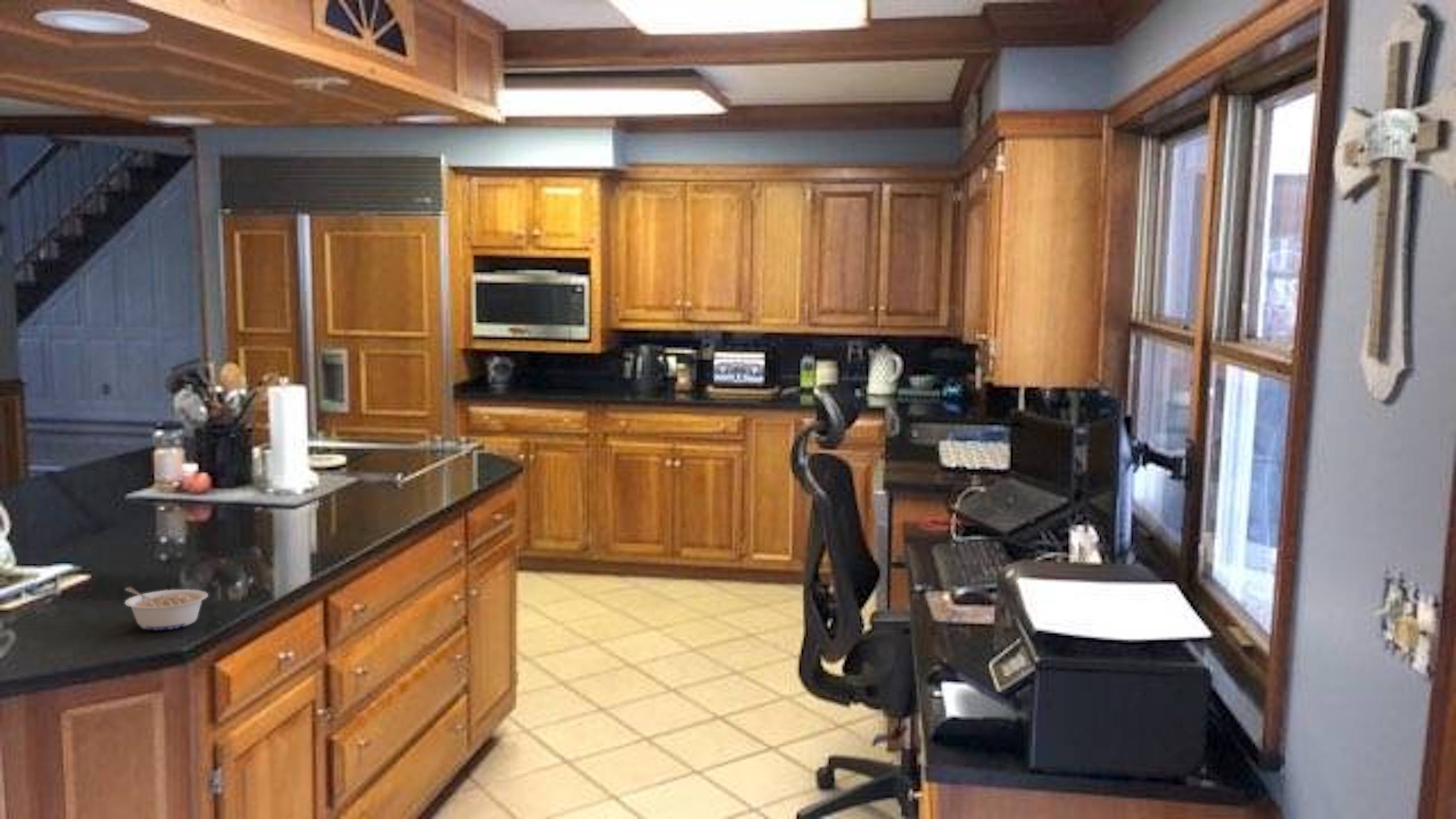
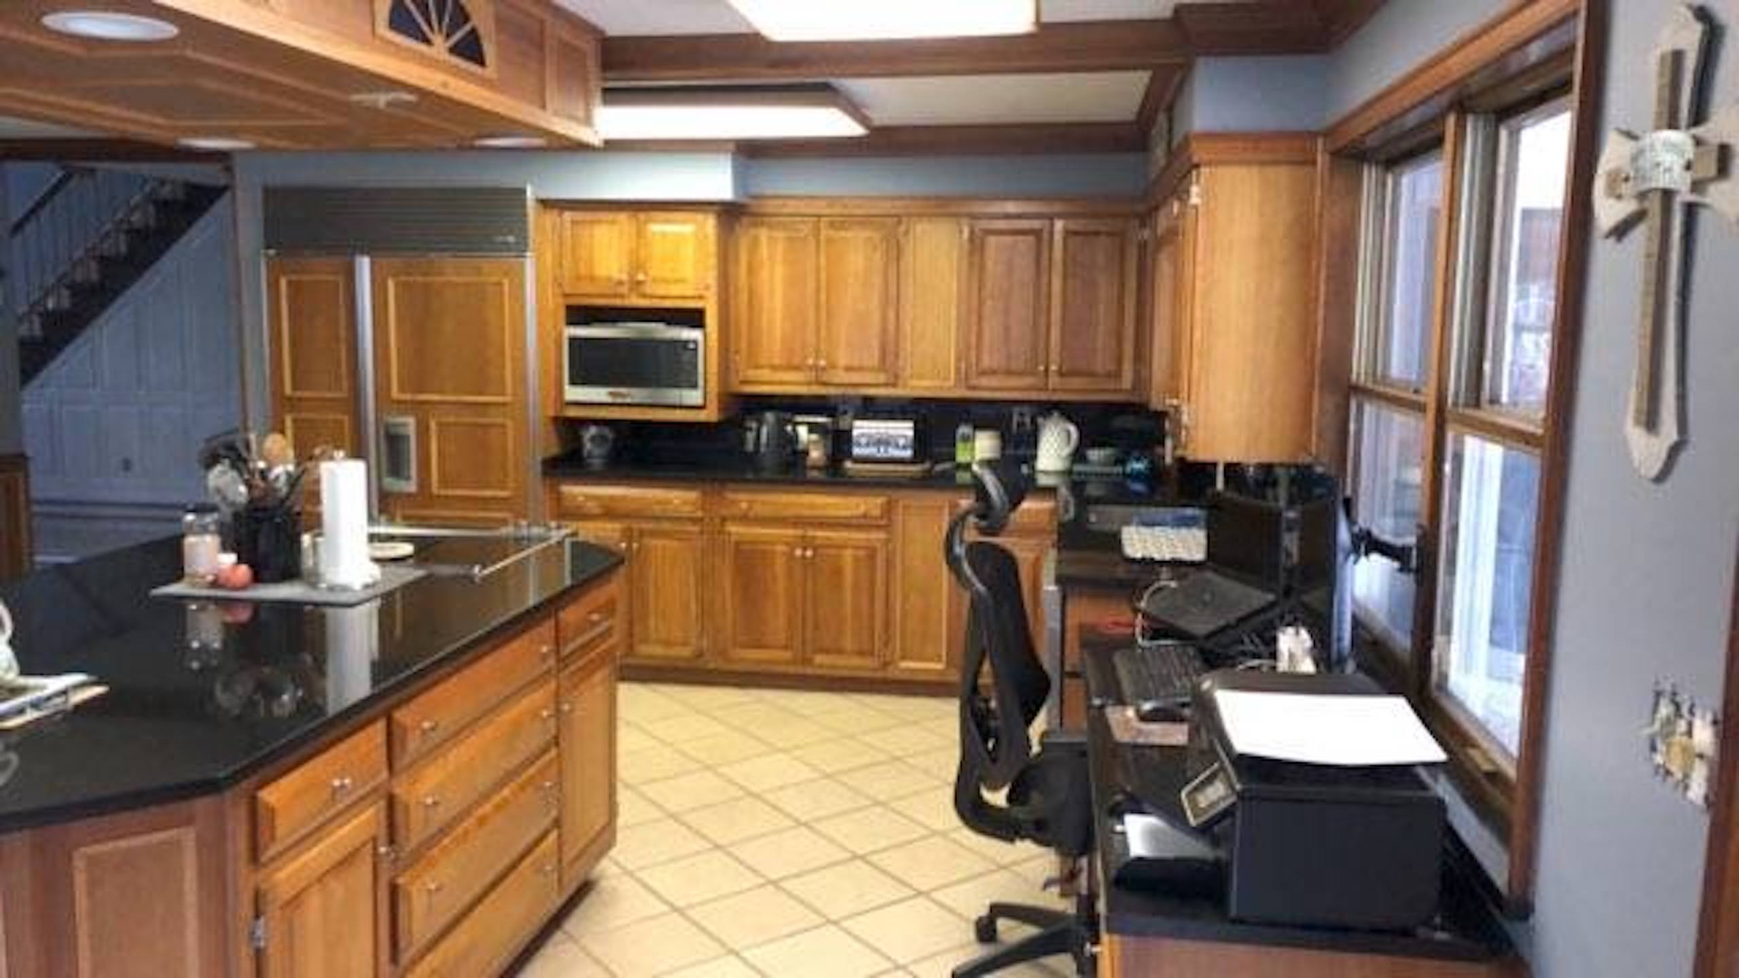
- legume (164, 608)
